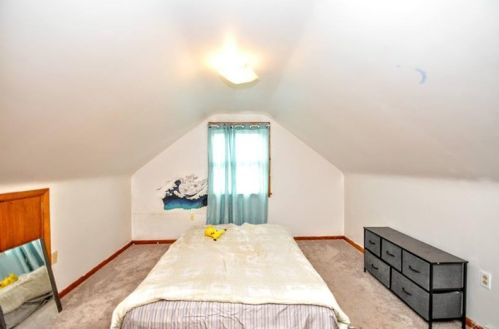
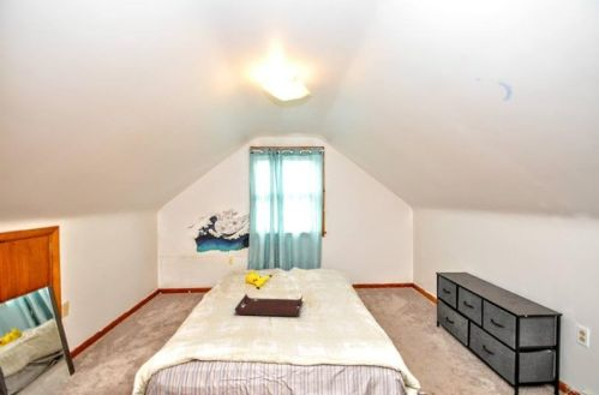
+ serving tray (270, 304)
